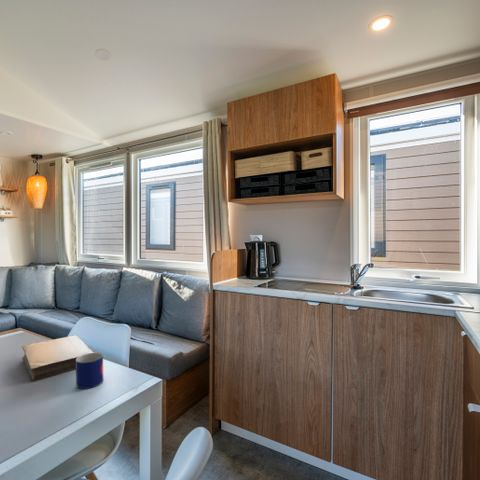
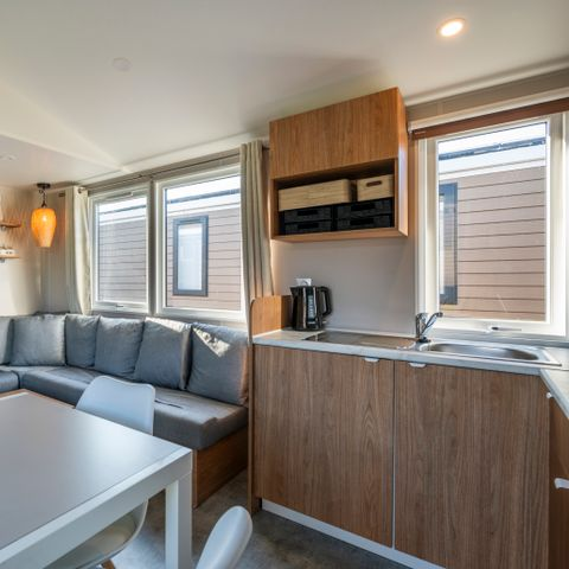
- mug (89, 368)
- book (58, 354)
